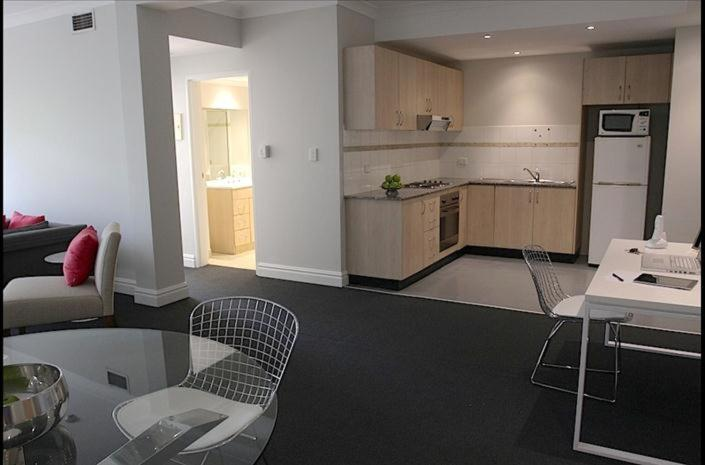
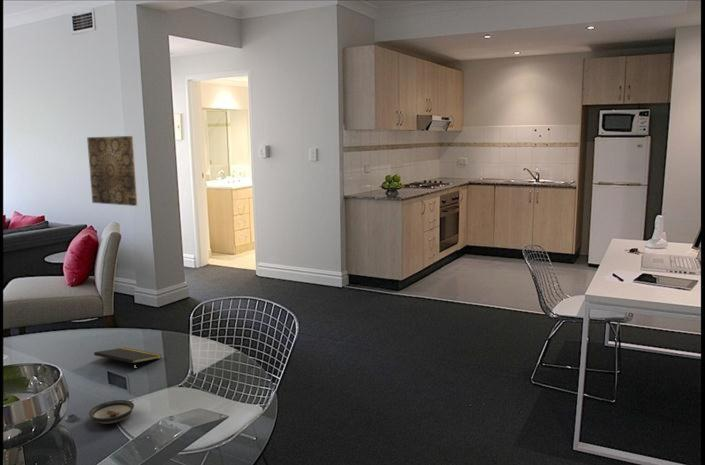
+ saucer (112, 413)
+ notepad (128, 355)
+ wall art (111, 170)
